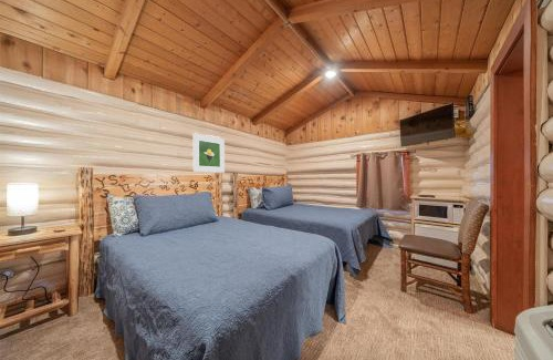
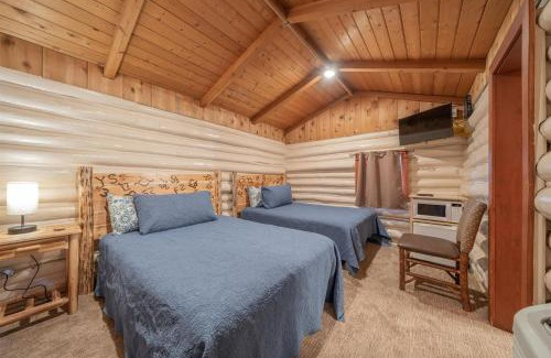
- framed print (209, 154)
